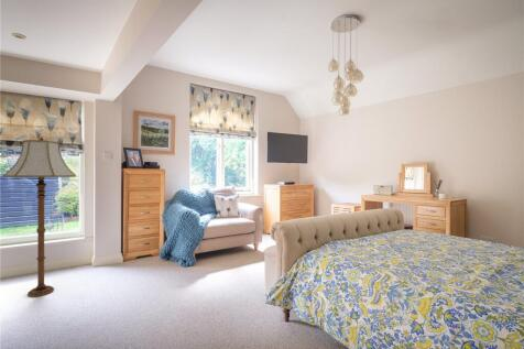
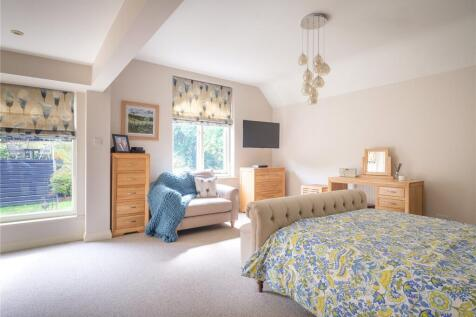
- floor lamp (41, 214)
